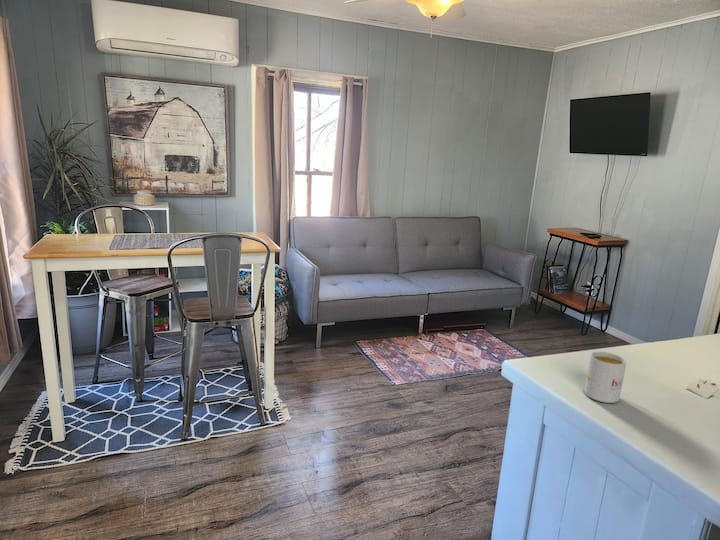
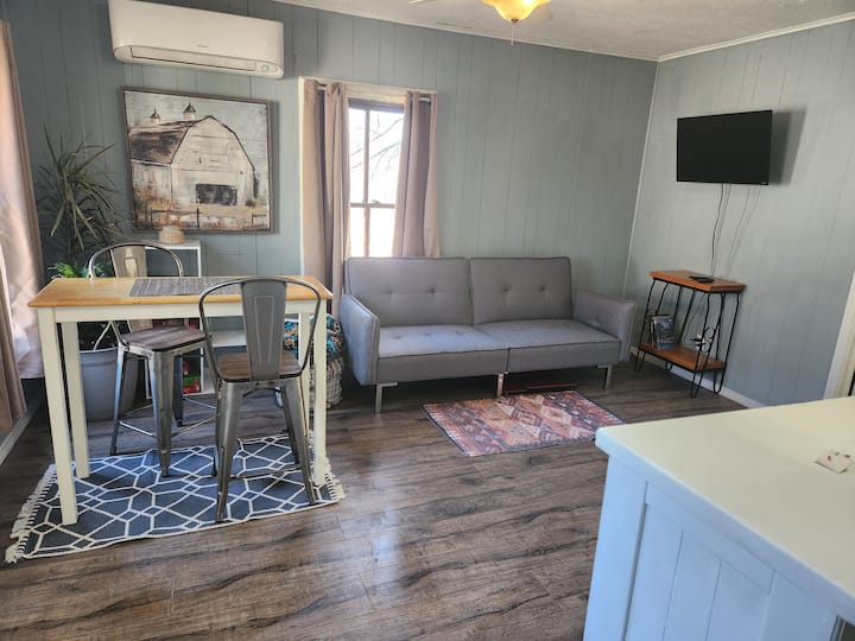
- mug (604, 374)
